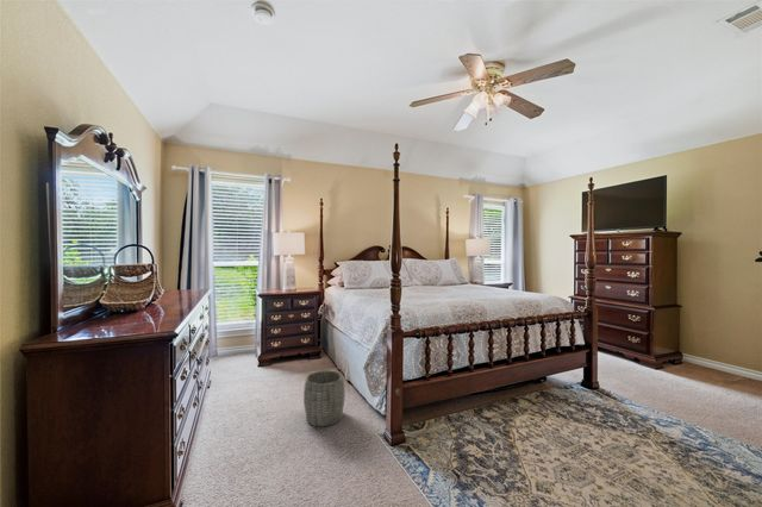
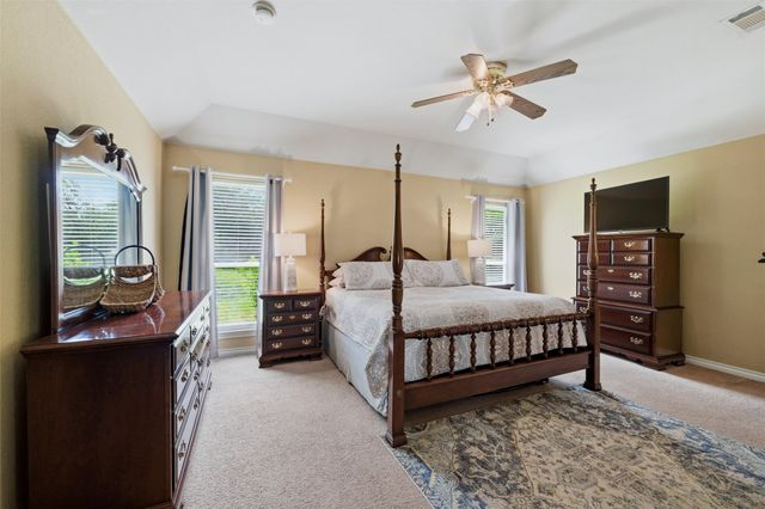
- woven basket (324, 396)
